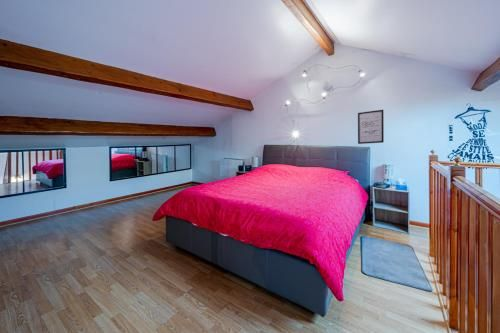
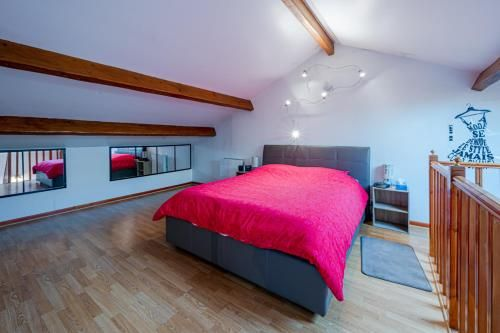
- wall art (370, 127)
